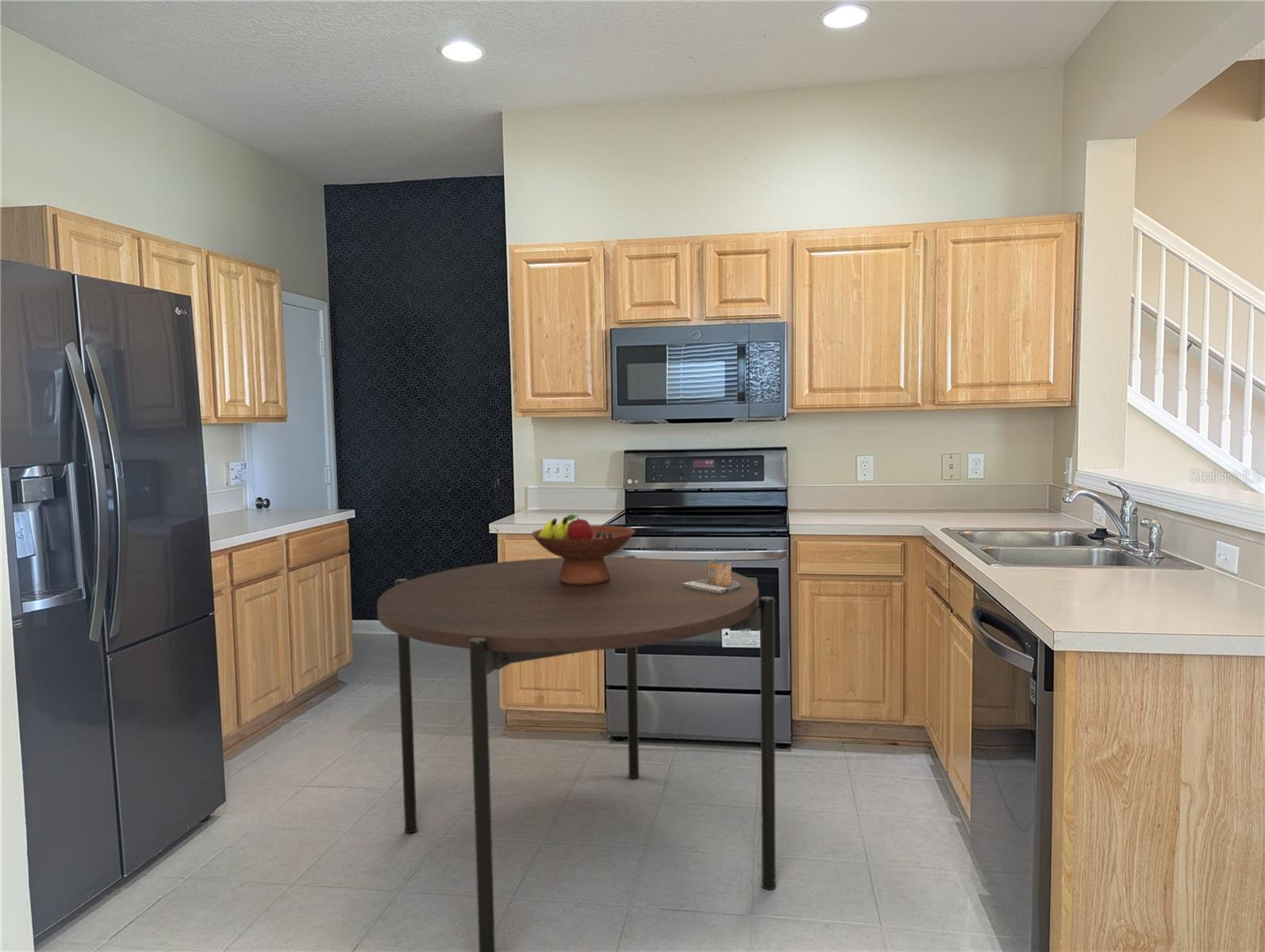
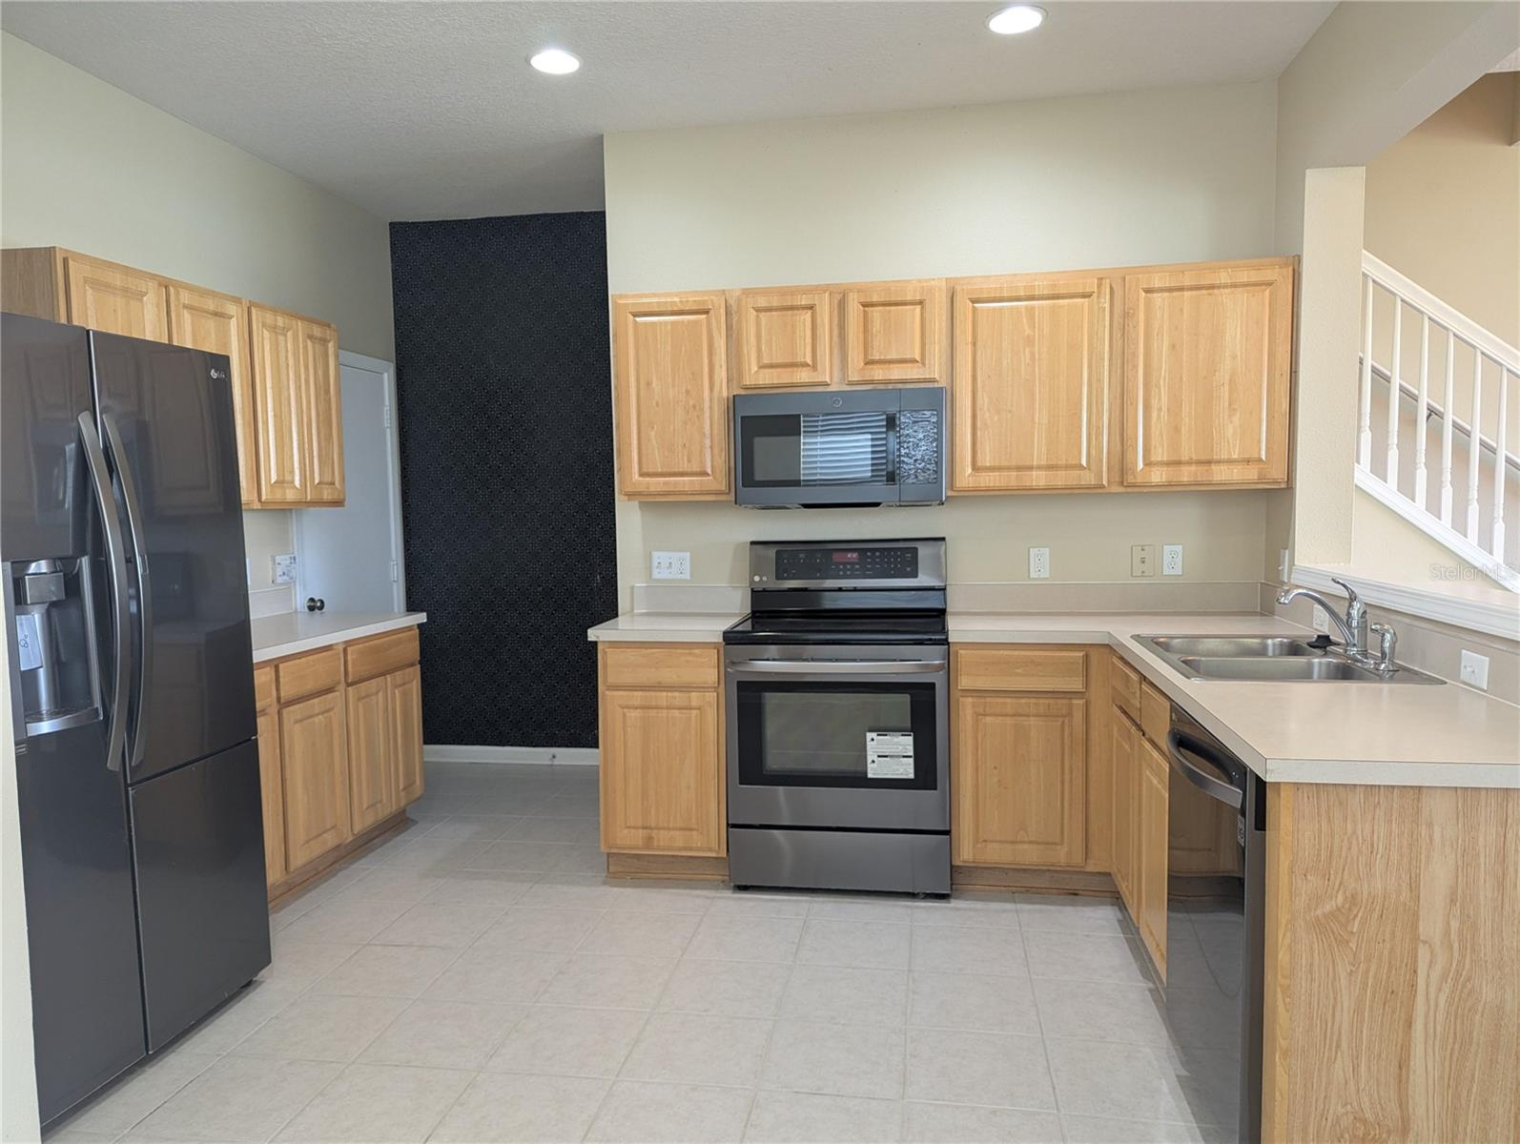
- fruit bowl (583, 546)
- napkin holder (714, 574)
- dining table (628, 724)
